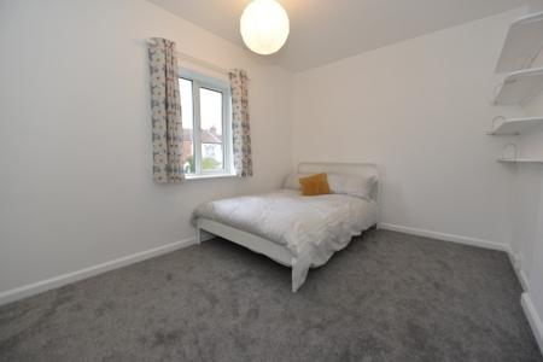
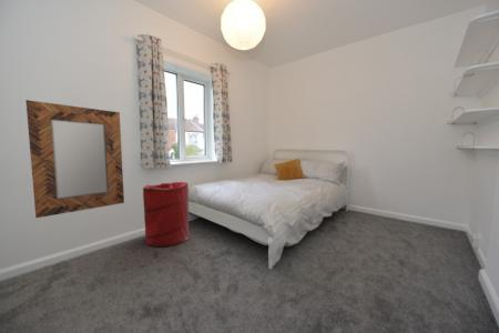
+ home mirror (82, 159)
+ laundry hamper (166, 210)
